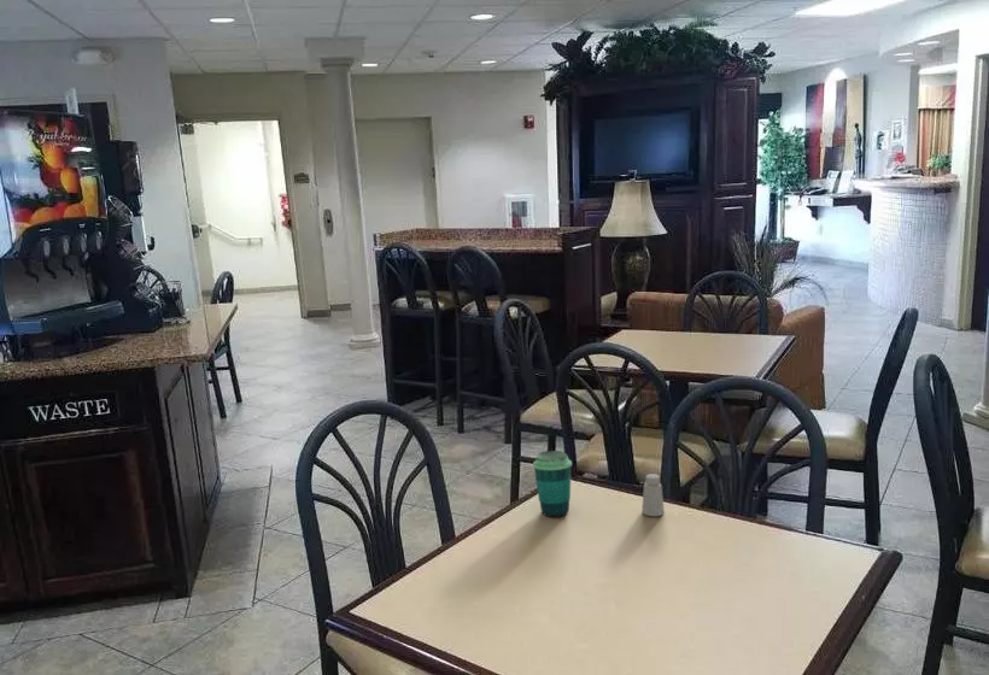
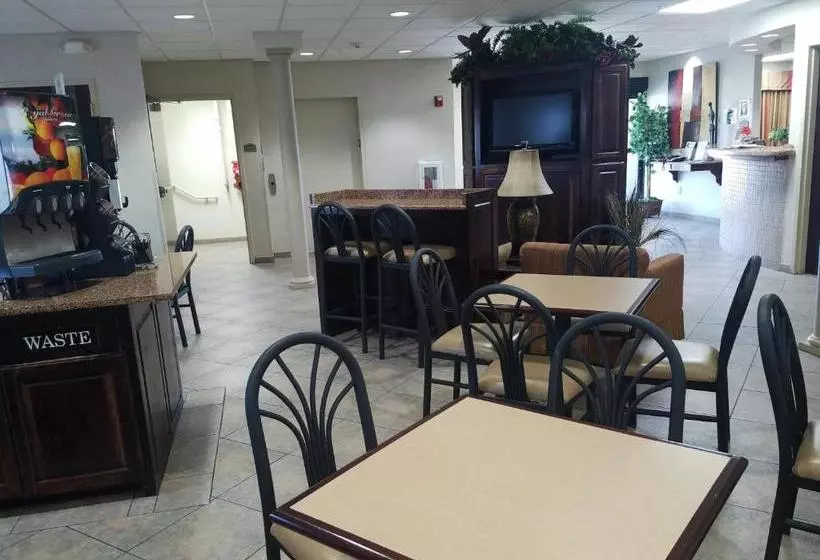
- saltshaker (652, 493)
- cup (552, 482)
